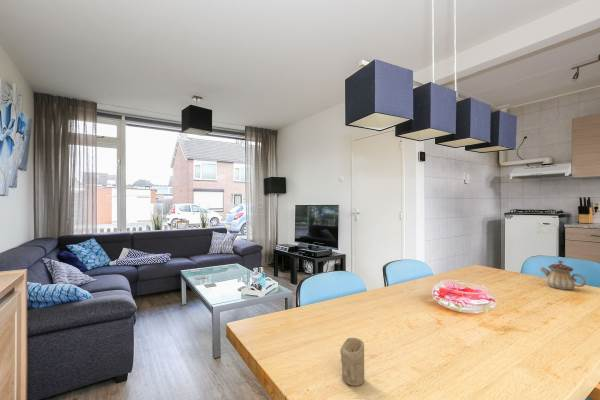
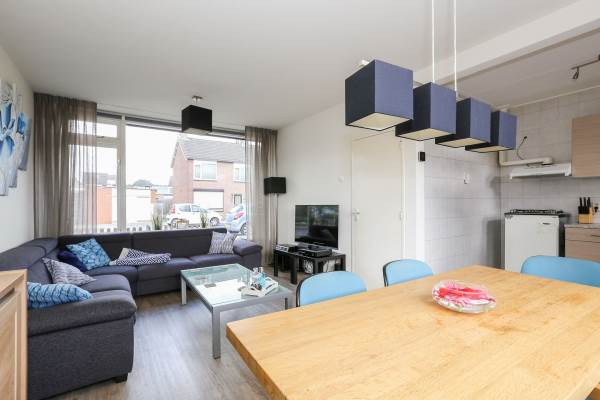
- candle (352, 361)
- teapot (562, 274)
